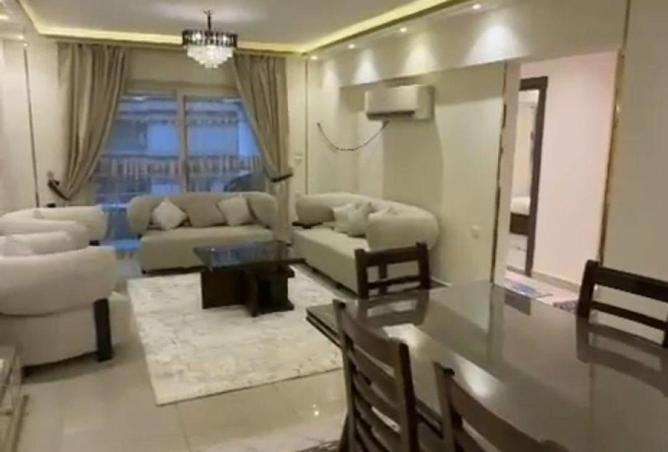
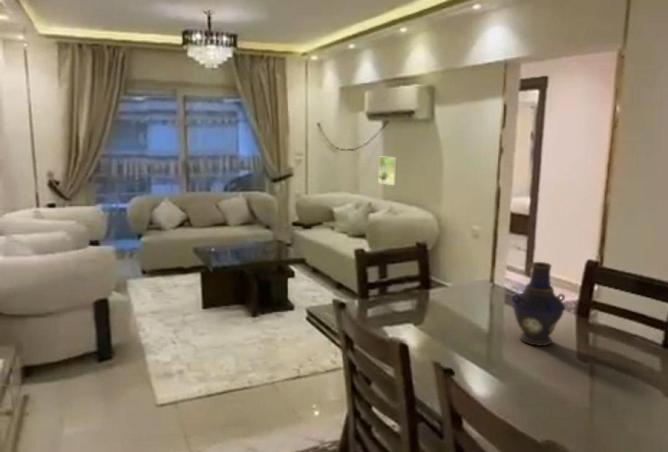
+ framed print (387, 170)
+ vase (538, 302)
